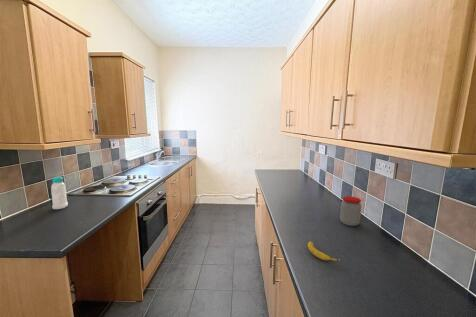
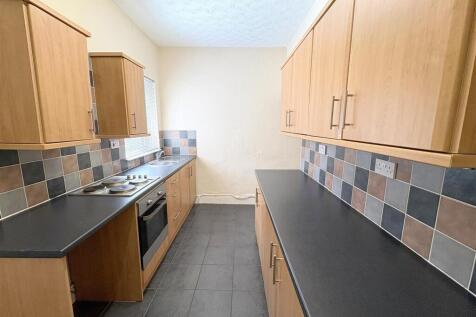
- bottle (58, 192)
- jar (350, 210)
- banana (319, 251)
